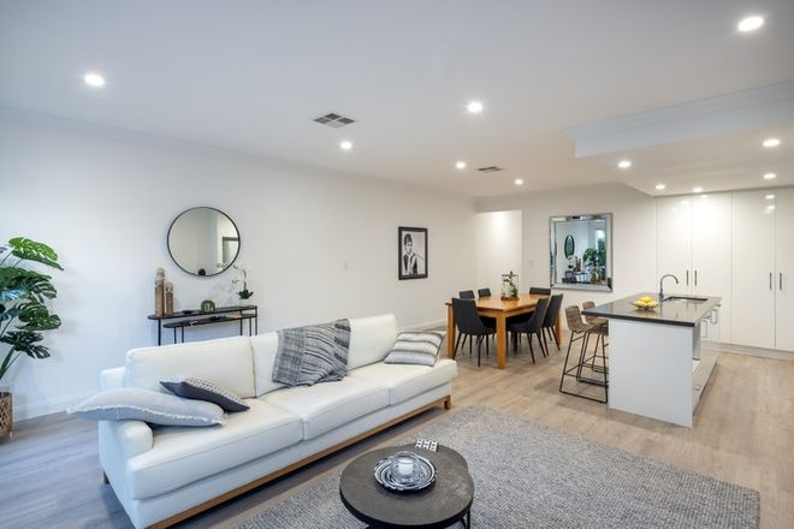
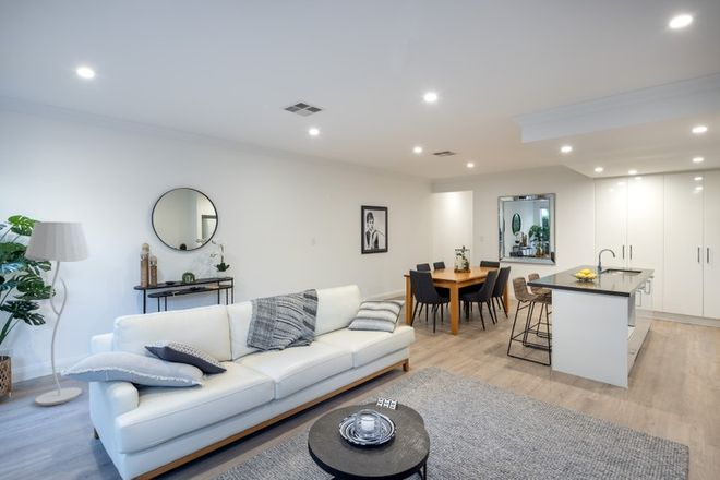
+ floor lamp (60, 311)
